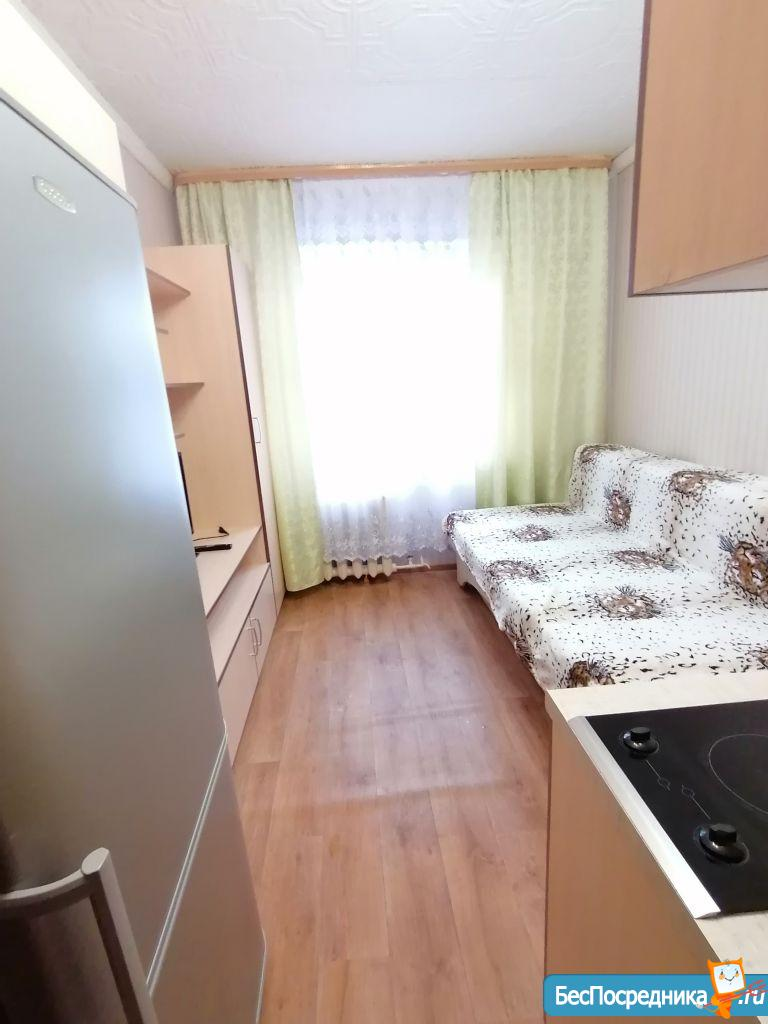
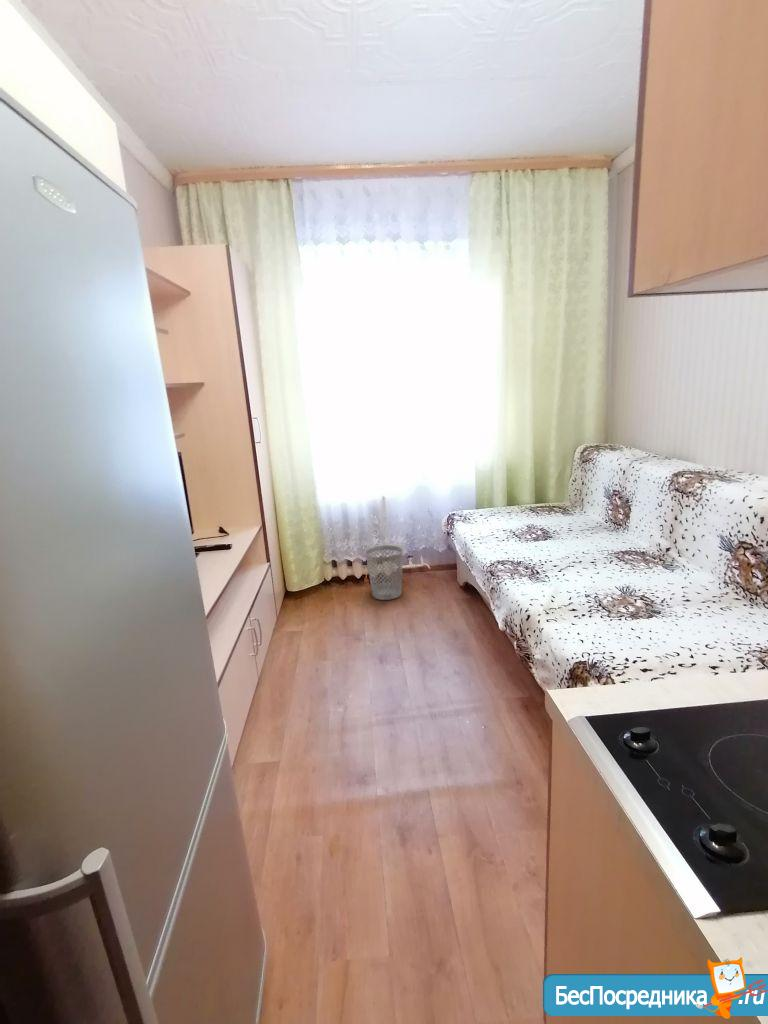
+ wastebasket (385, 572)
